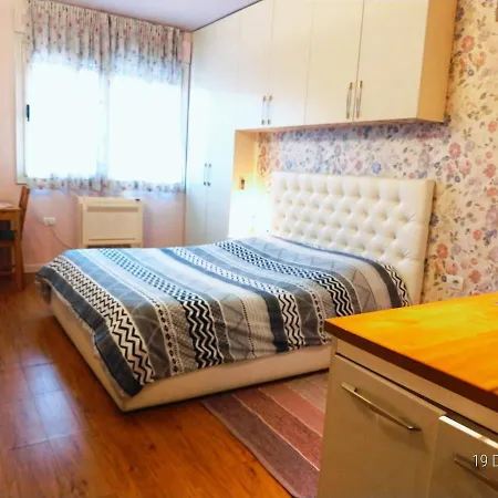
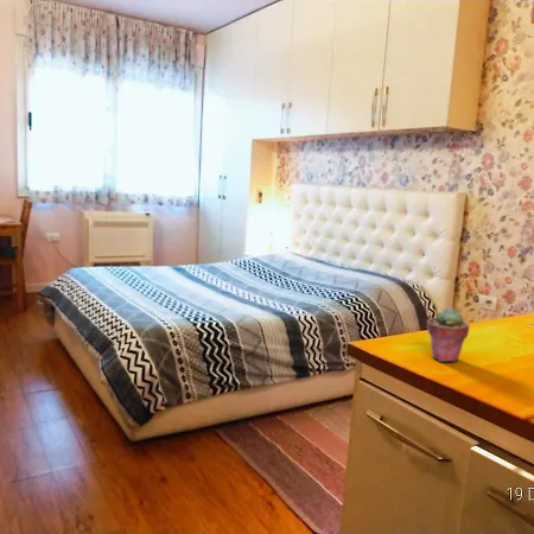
+ potted succulent (446, 332)
